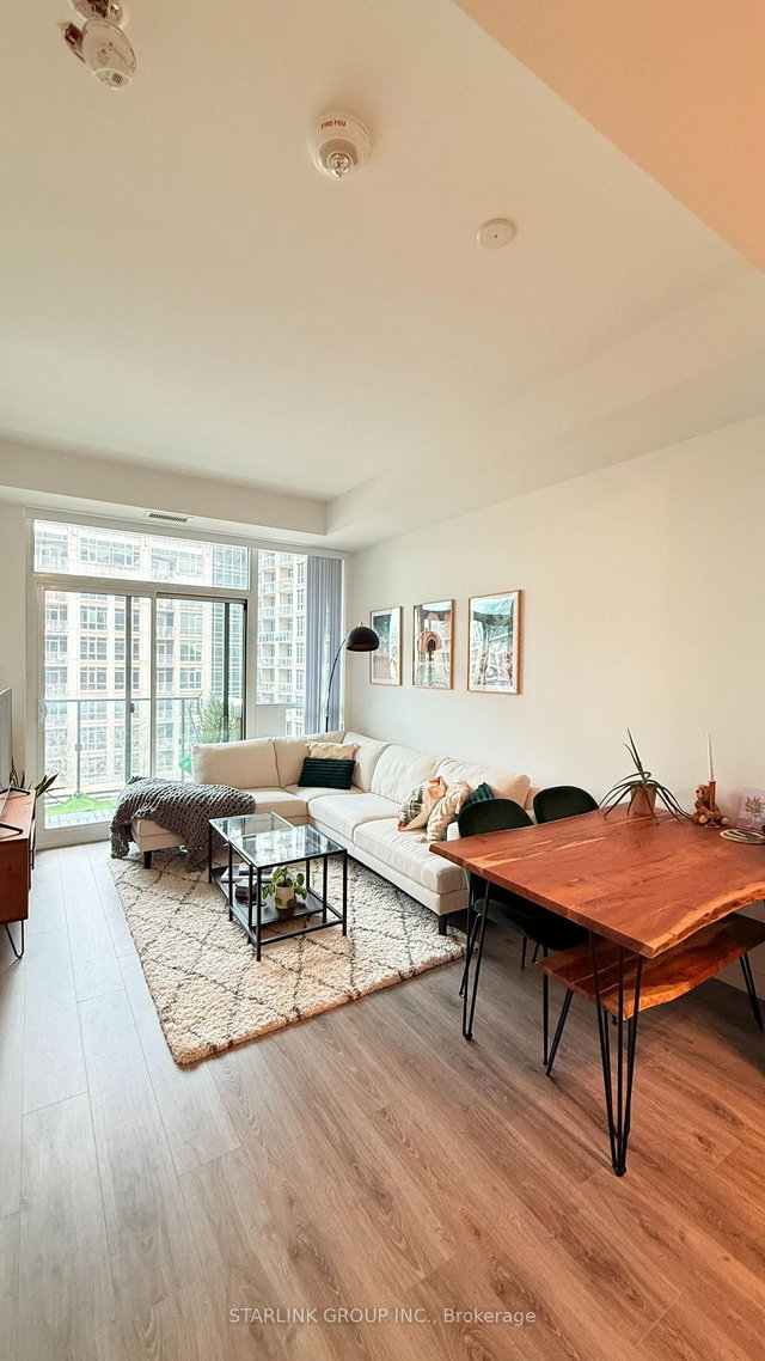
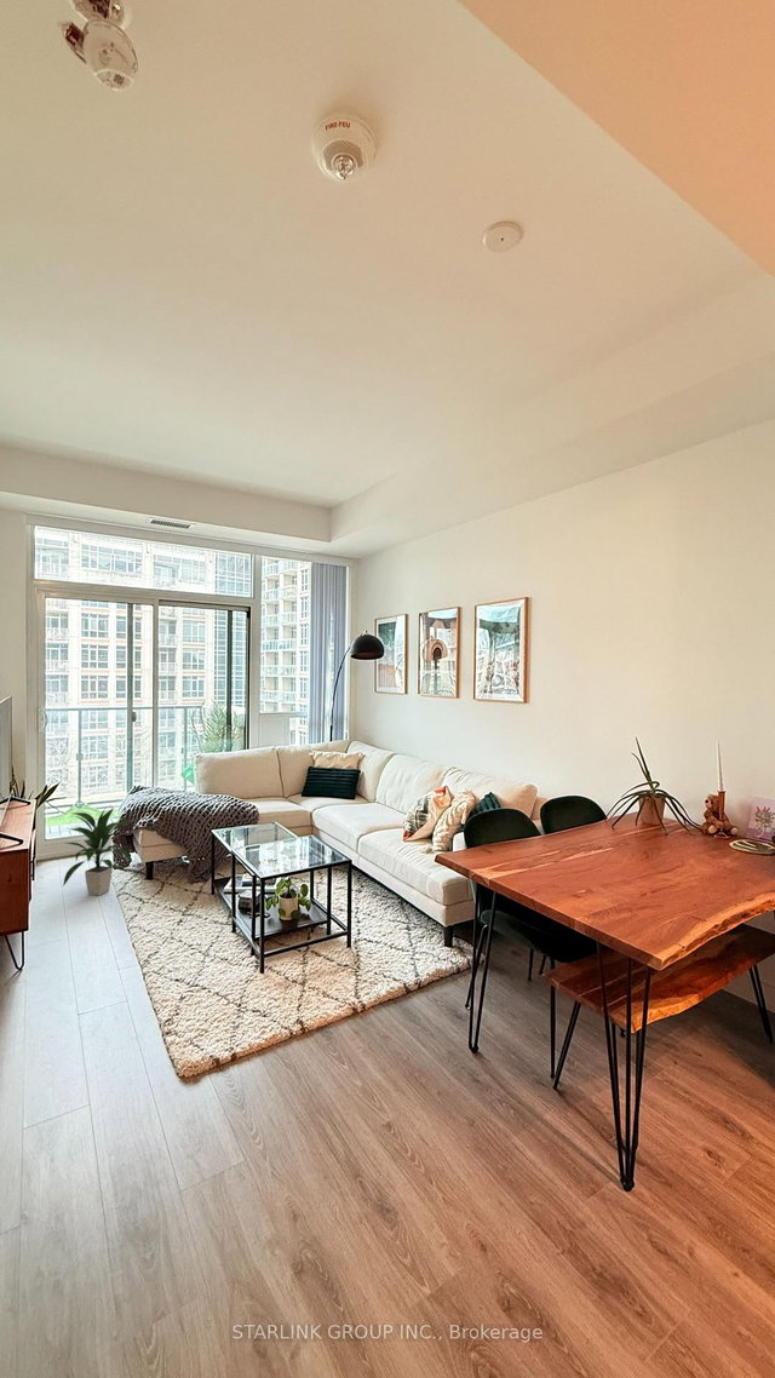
+ indoor plant (94, 849)
